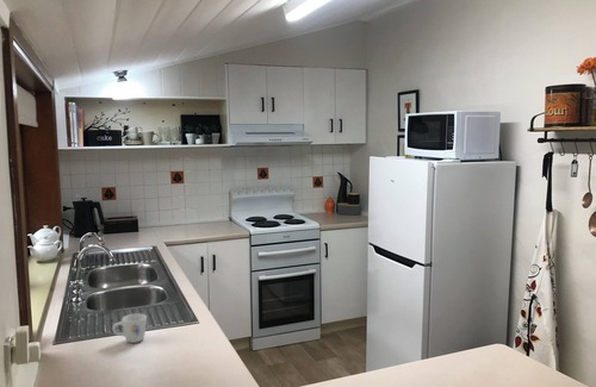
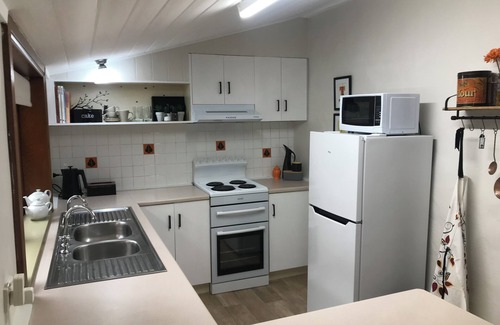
- mug (130, 329)
